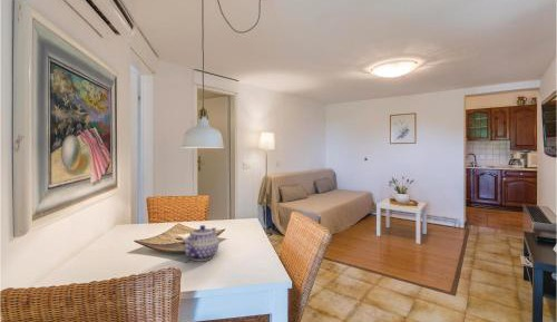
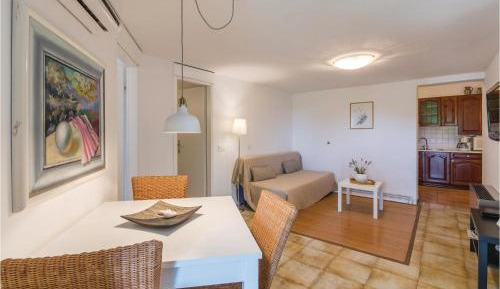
- teapot (202, 241)
